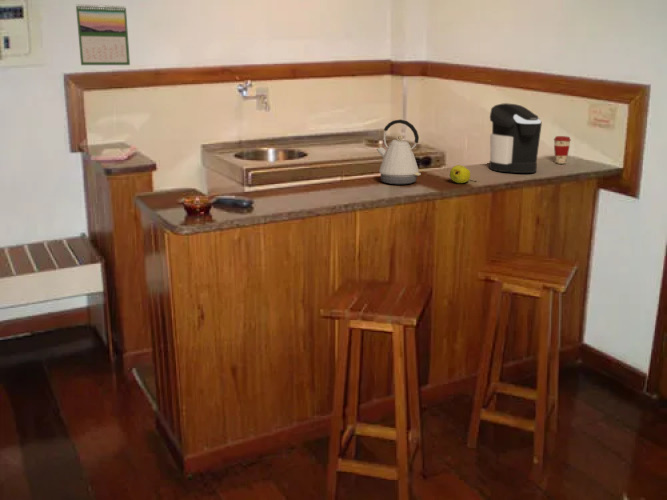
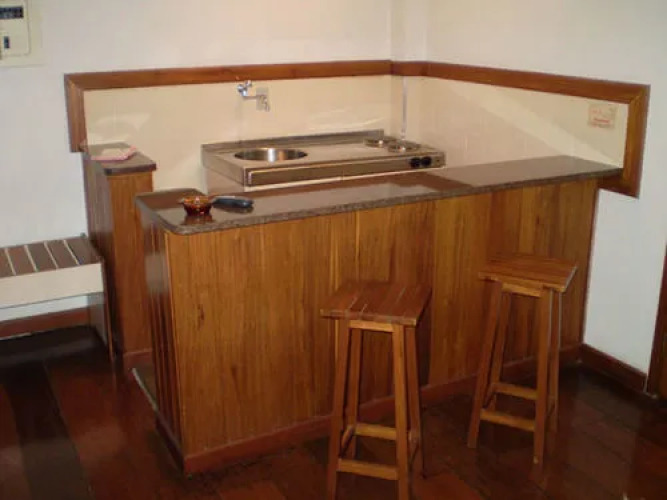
- kettle (398, 151)
- calendar (103, 34)
- coffee cup (561, 149)
- coffee maker (516, 137)
- fruit (462, 173)
